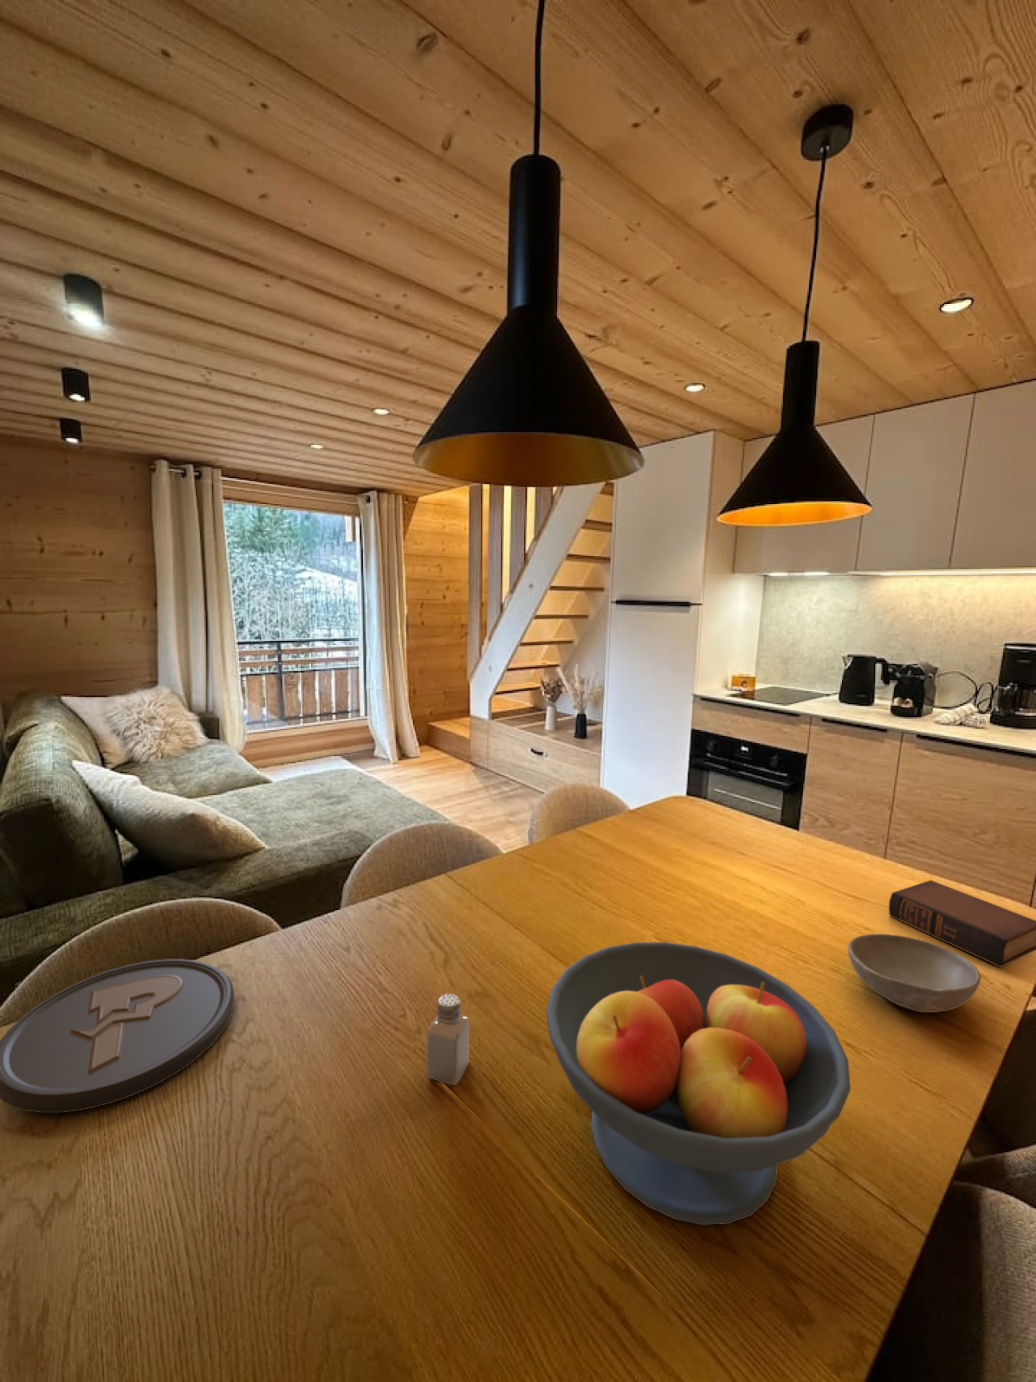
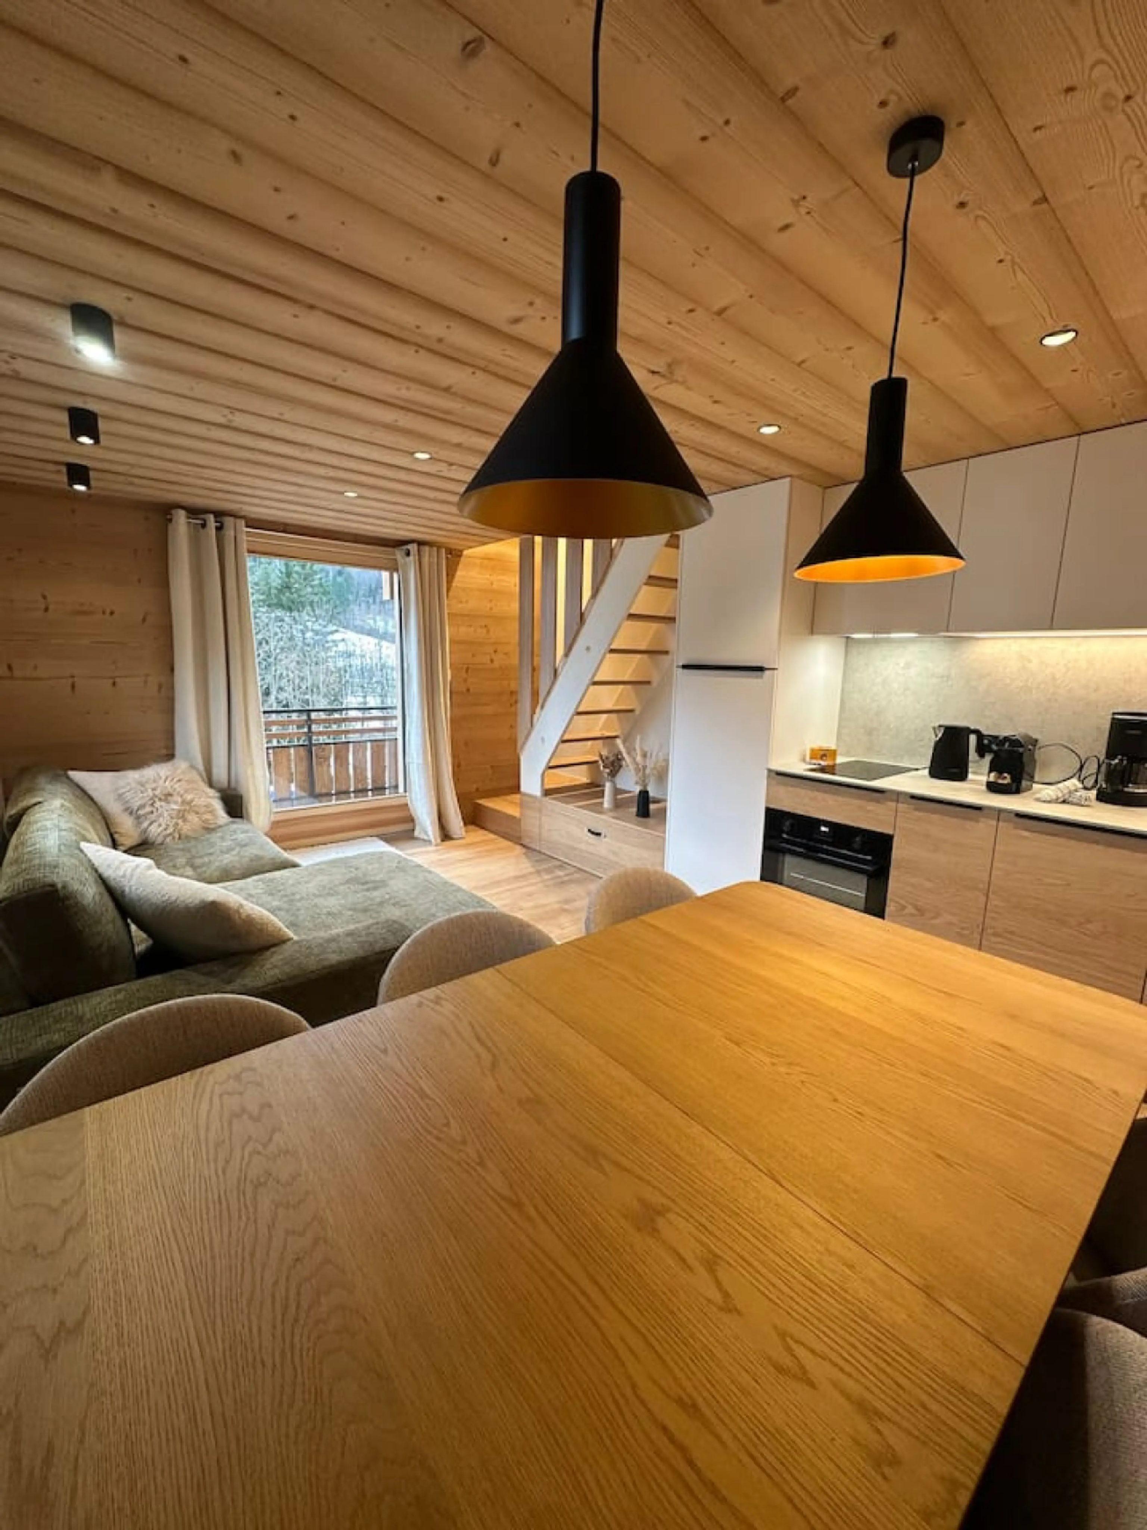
- saltshaker (448, 1036)
- book (961, 919)
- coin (123, 1024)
- fruit bowl (686, 1057)
- soup bowl (909, 975)
